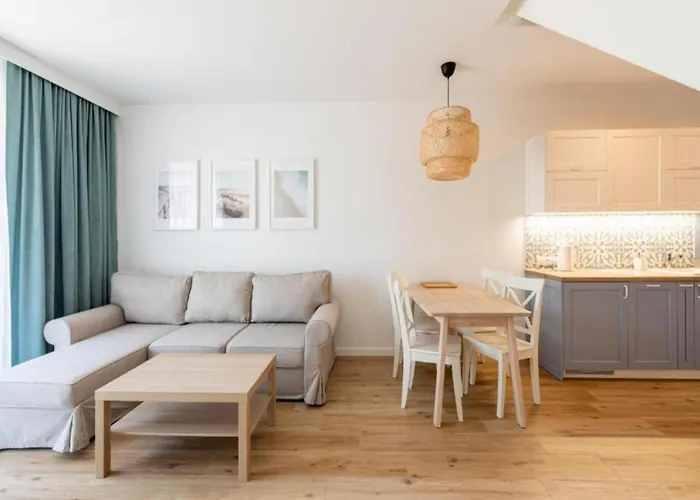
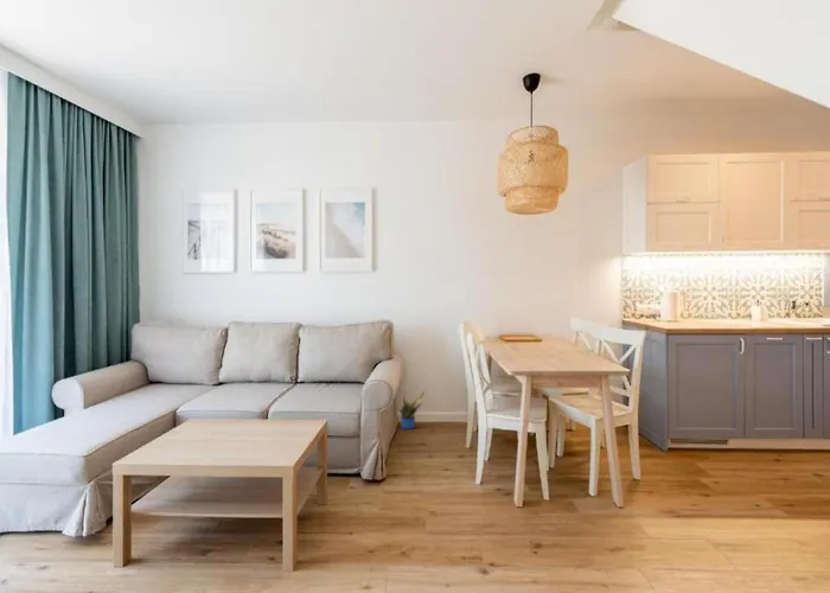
+ potted plant (411, 408)
